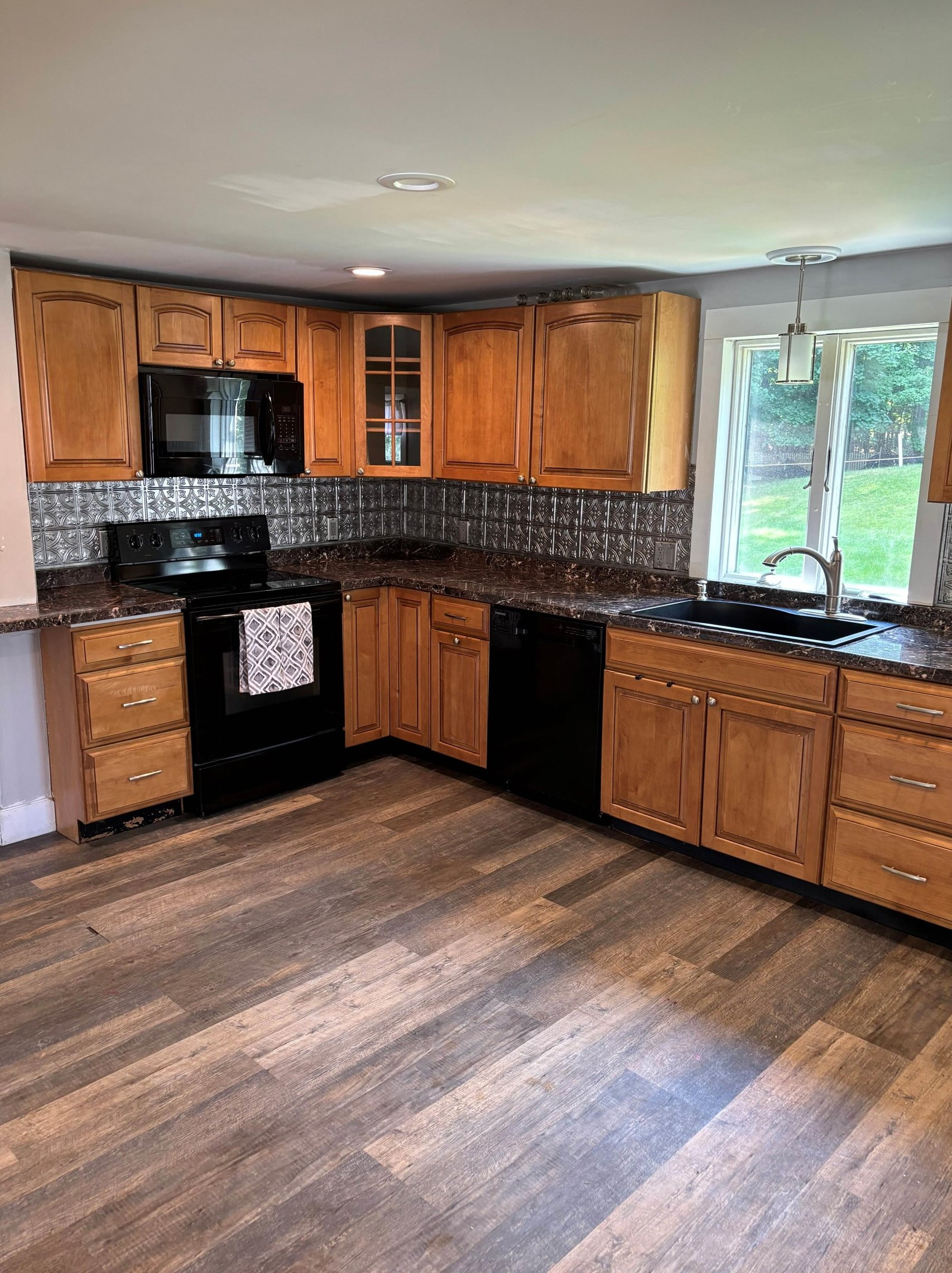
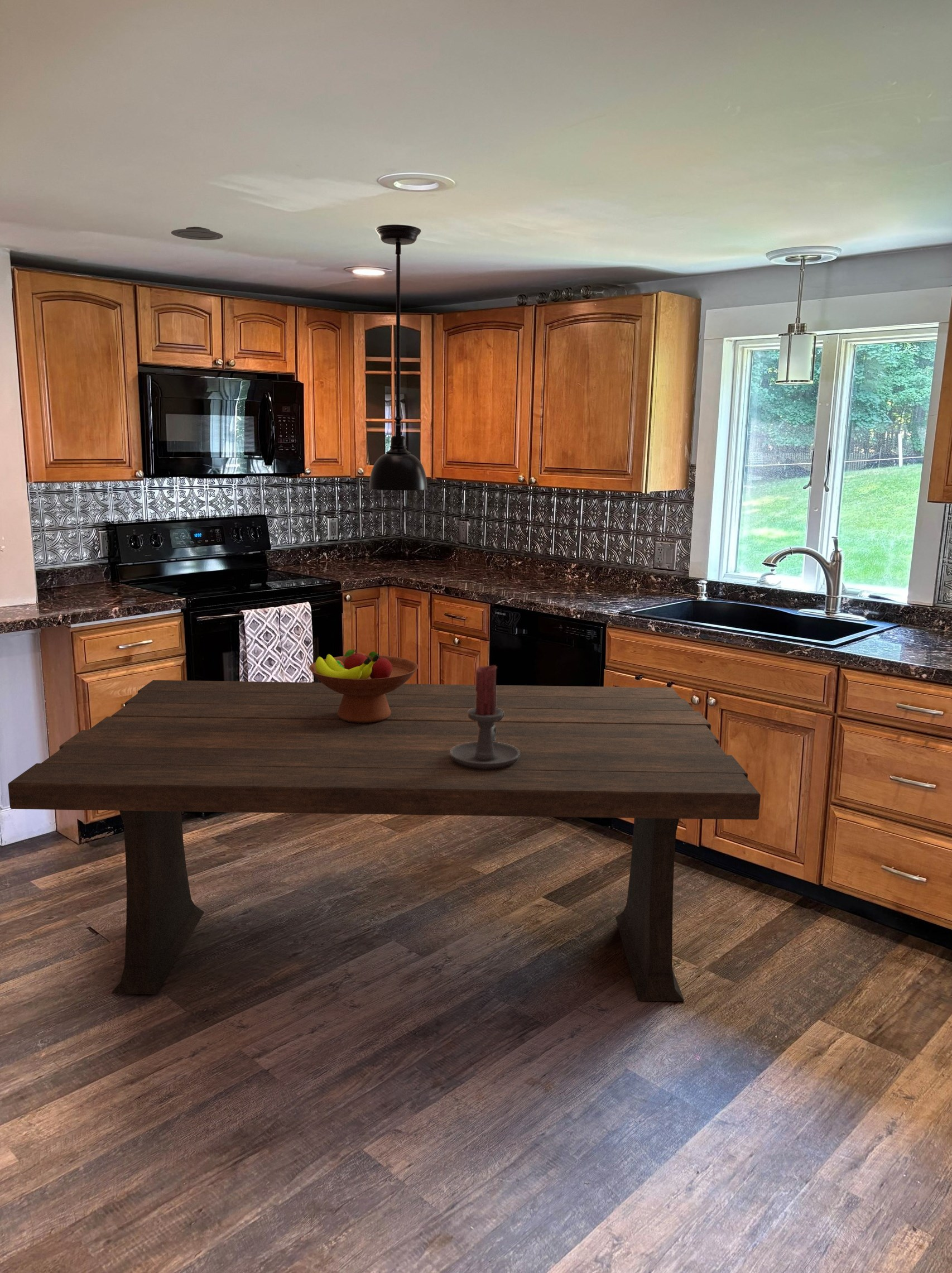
+ fruit bowl (364, 681)
+ dining table (405, 814)
+ light fixture (398, 363)
+ recessed light (197, 231)
+ candle holder (487, 709)
